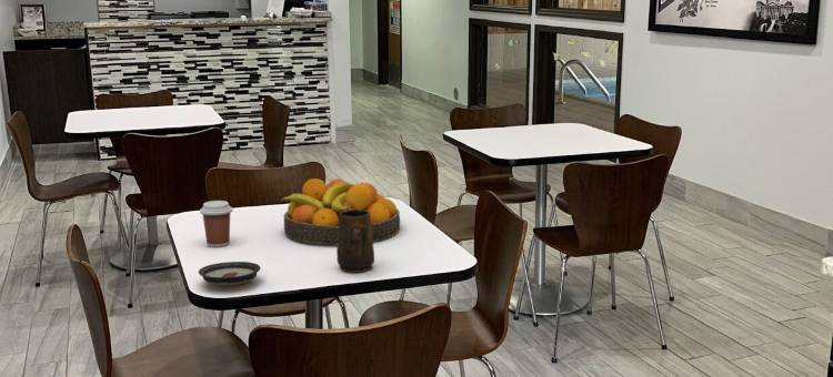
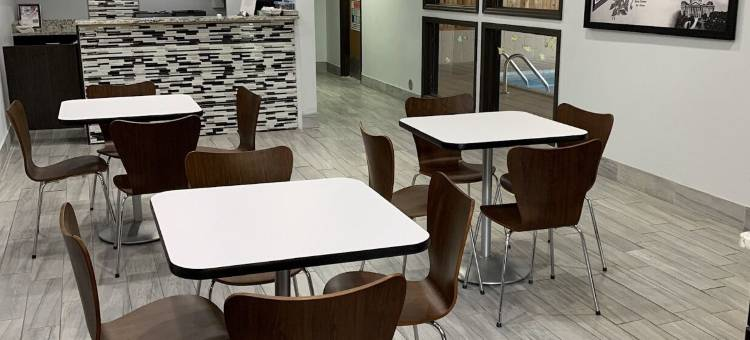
- mug (354, 241)
- coffee cup (217, 223)
- fruit bowl (341, 205)
- saucer (230, 275)
